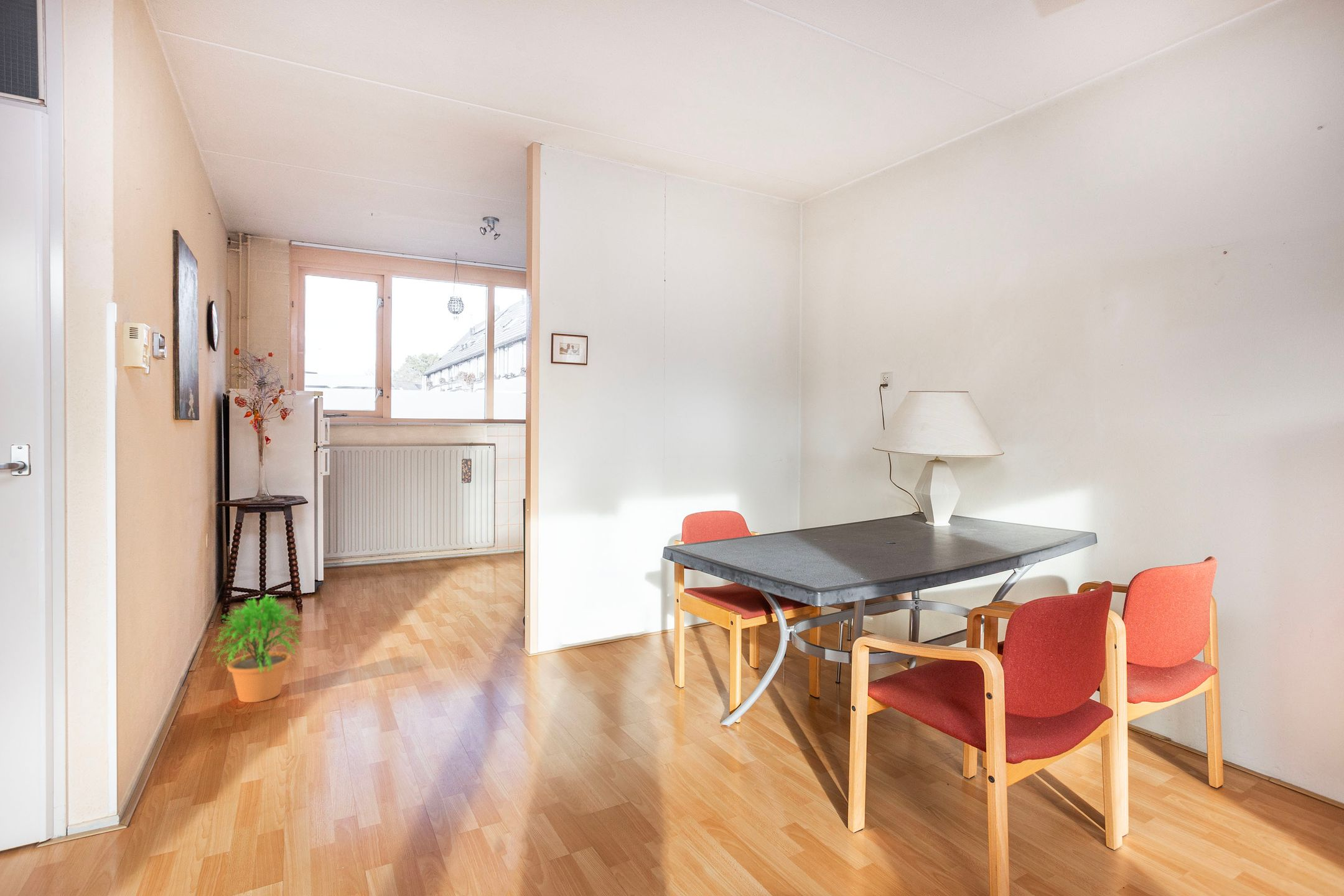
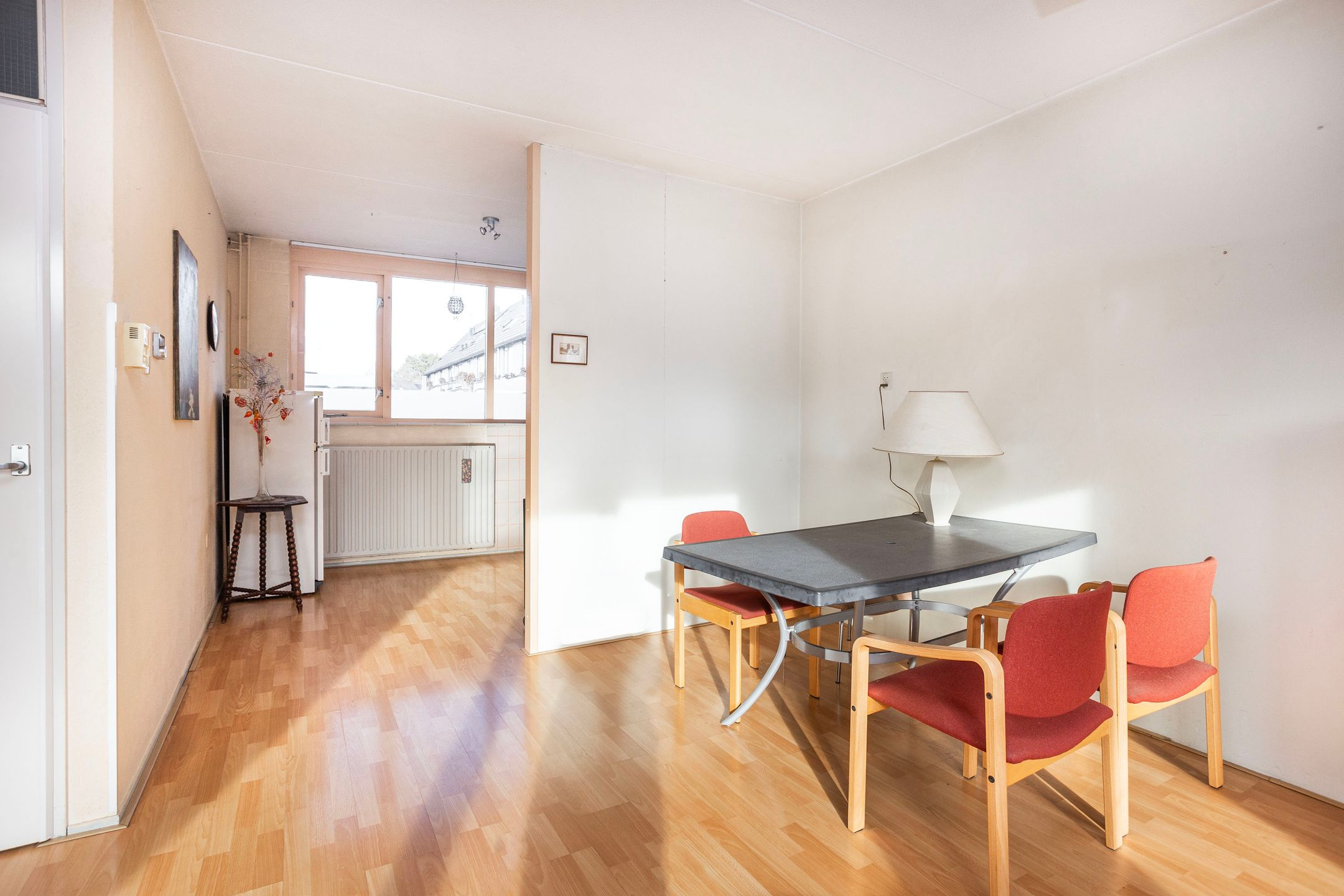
- potted plant (259, 646)
